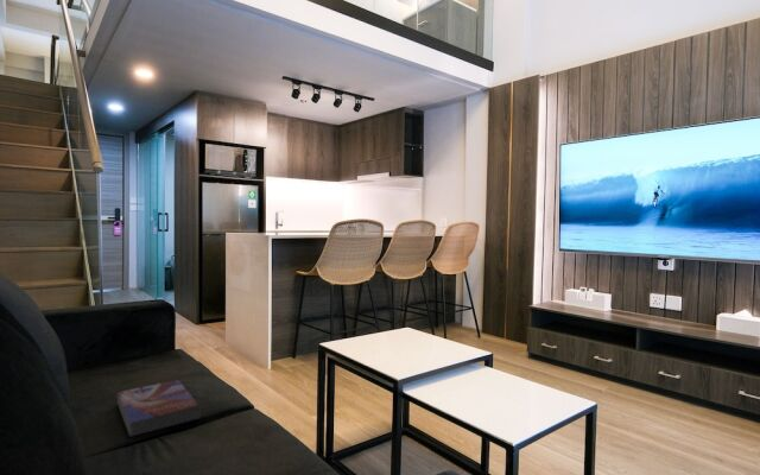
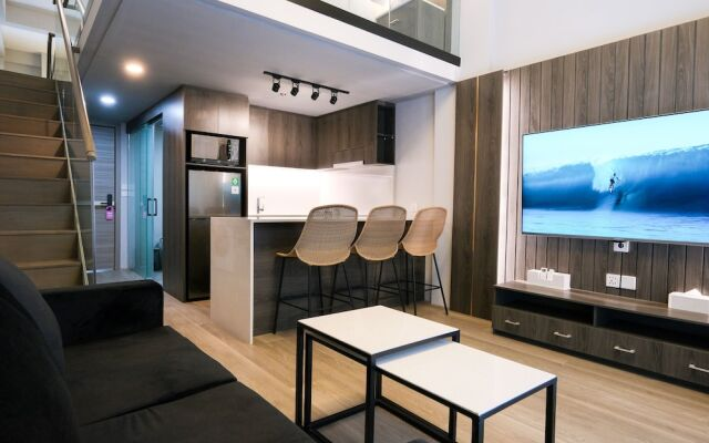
- textbook (157, 405)
